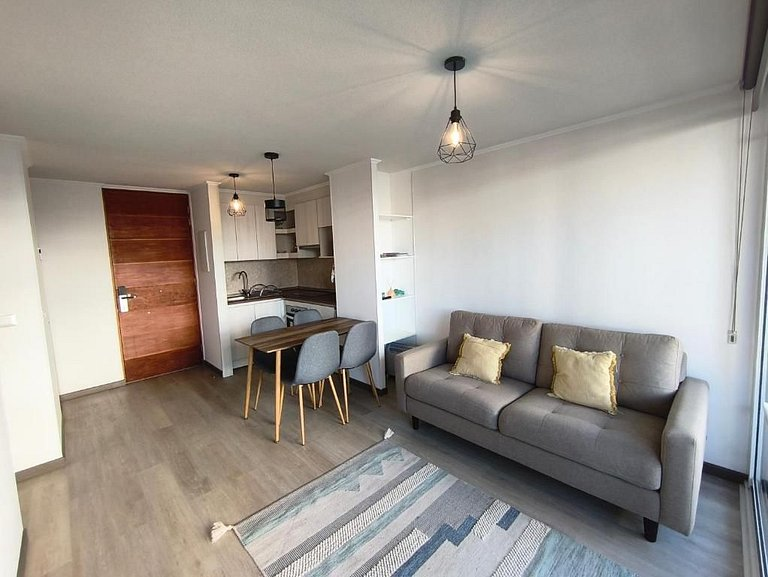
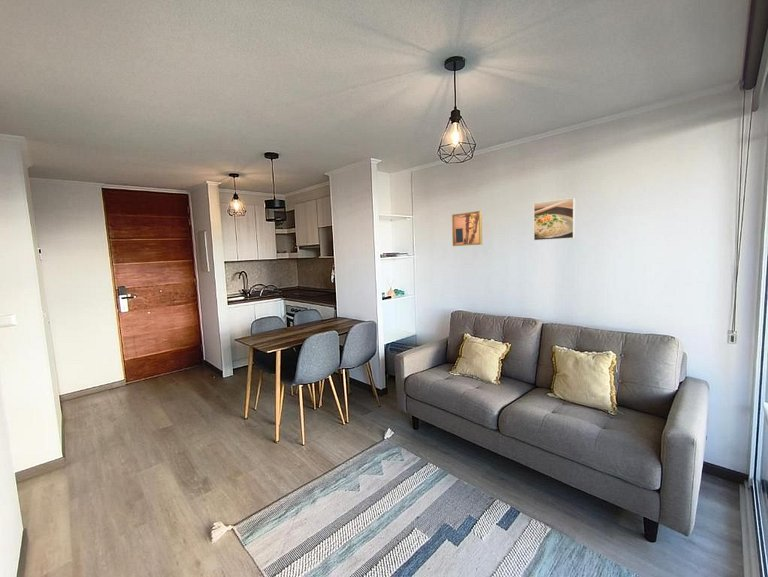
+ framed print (553, 220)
+ wall art (466, 229)
